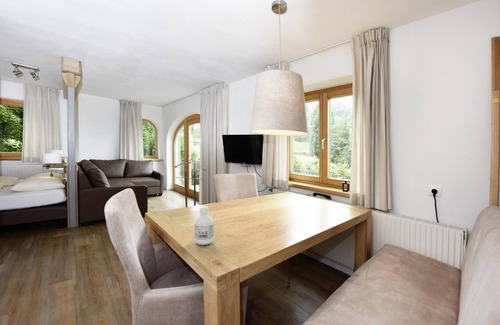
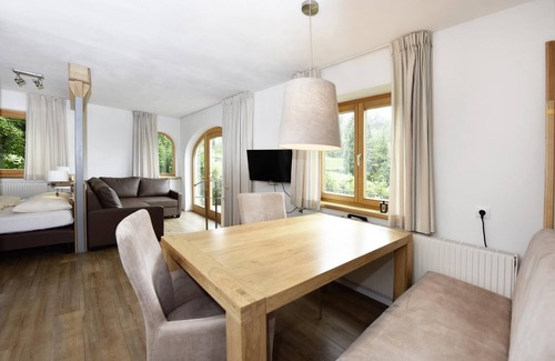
- bottle (204, 224)
